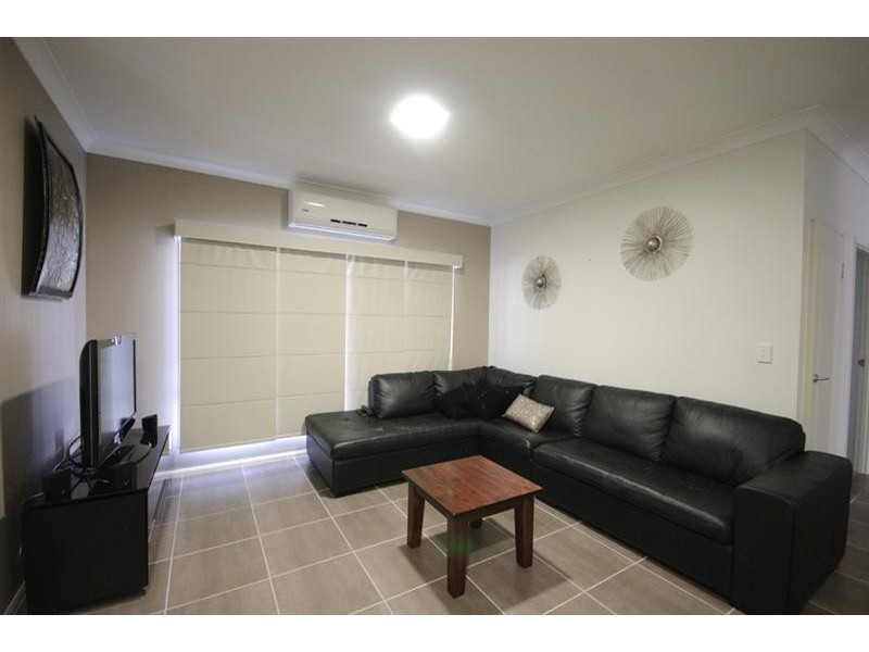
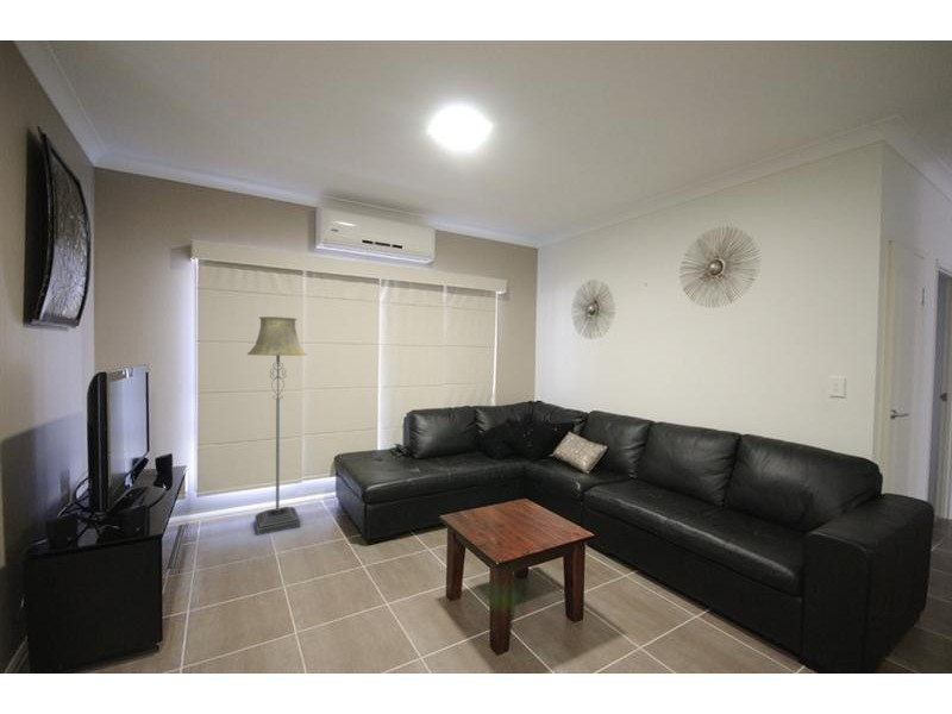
+ floor lamp (277, 421)
